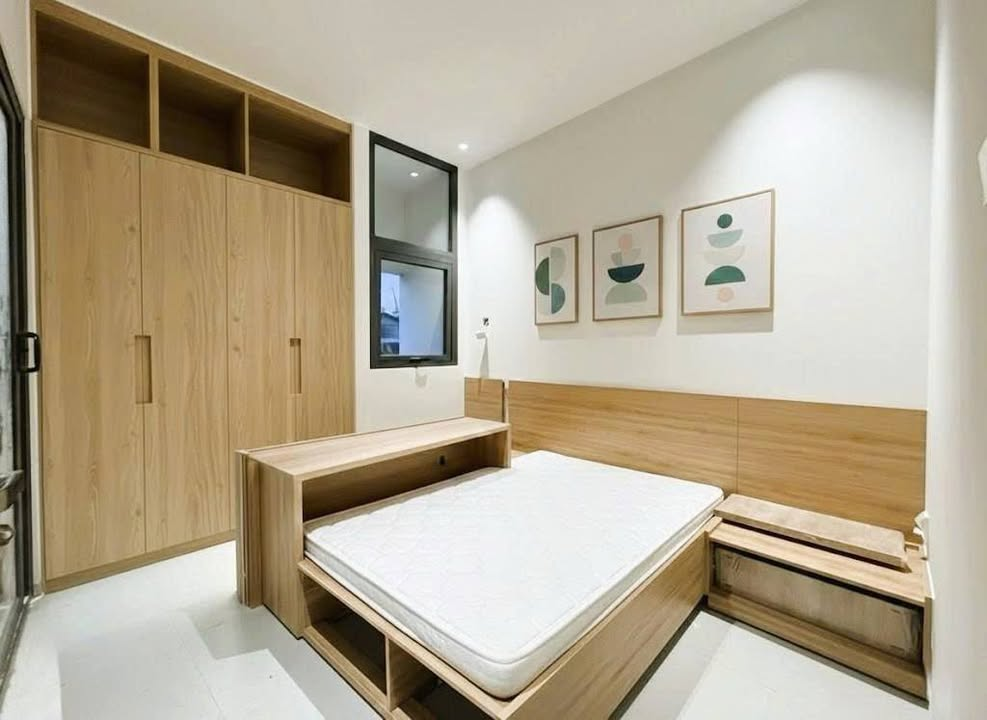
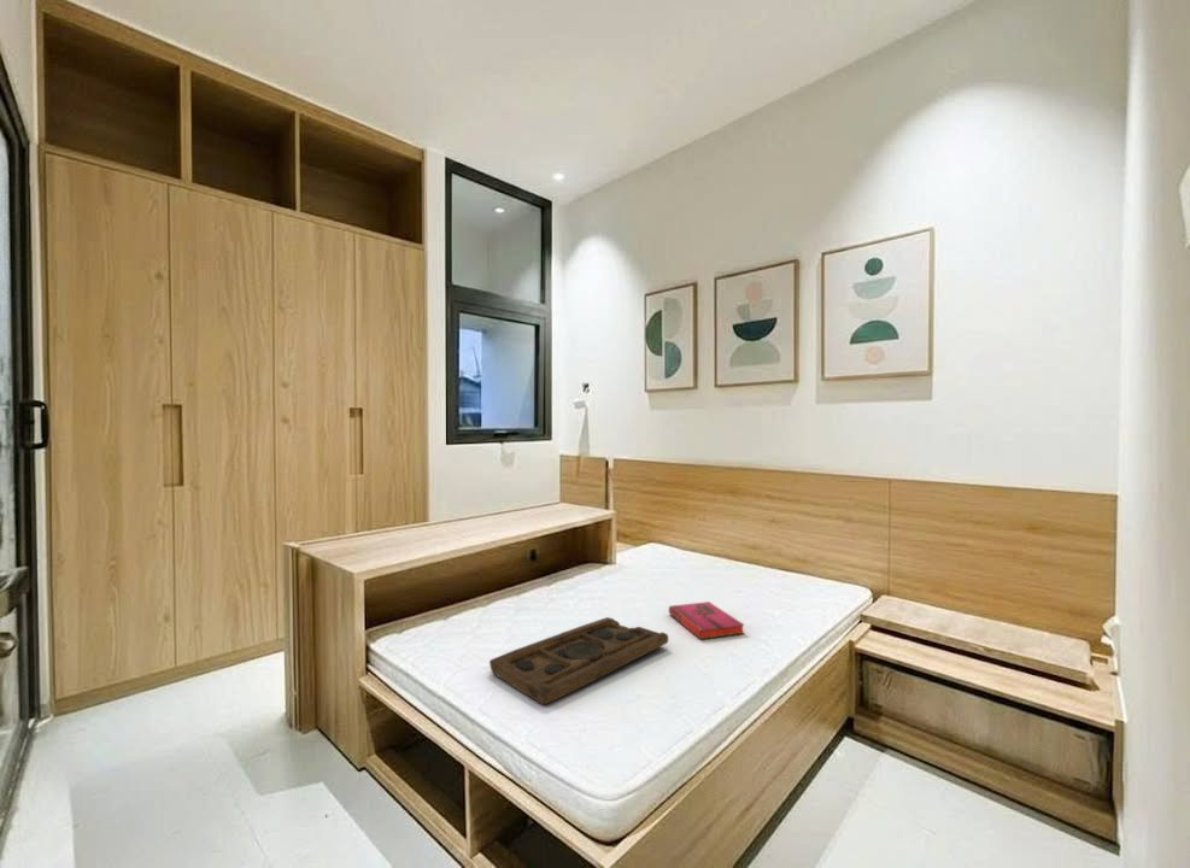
+ decorative tray (582, 651)
+ hardback book (704, 618)
